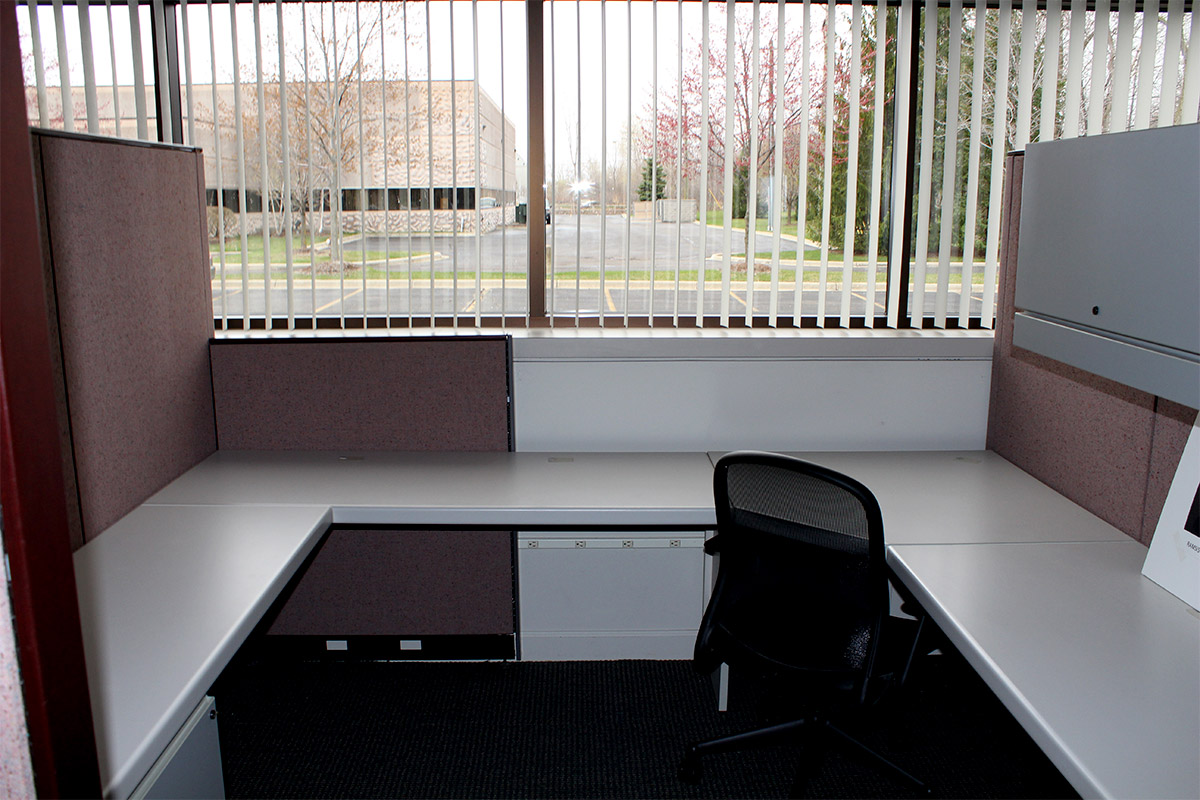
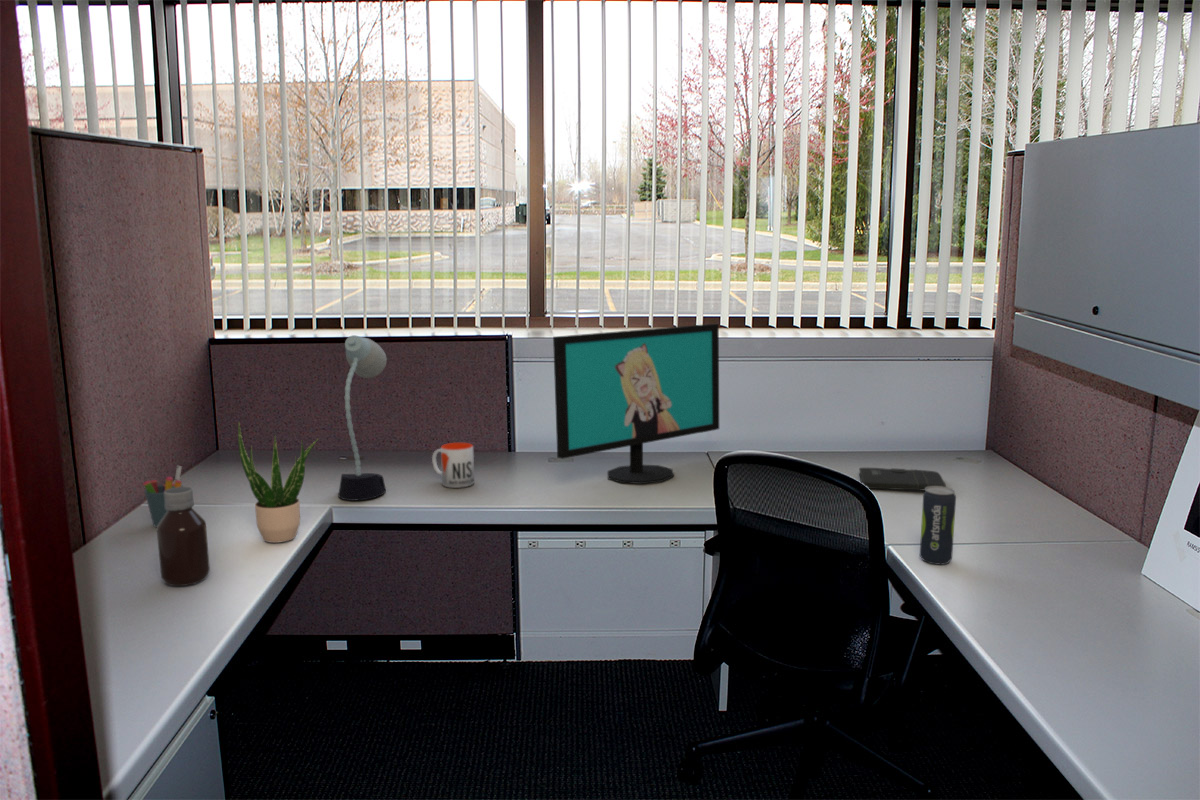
+ beverage can (937, 525)
+ mug (451, 464)
+ computer monitor (640, 403)
+ notepad (900, 478)
+ potted plant (275, 481)
+ pen holder (164, 497)
+ desk lamp (350, 414)
+ bottle (182, 535)
